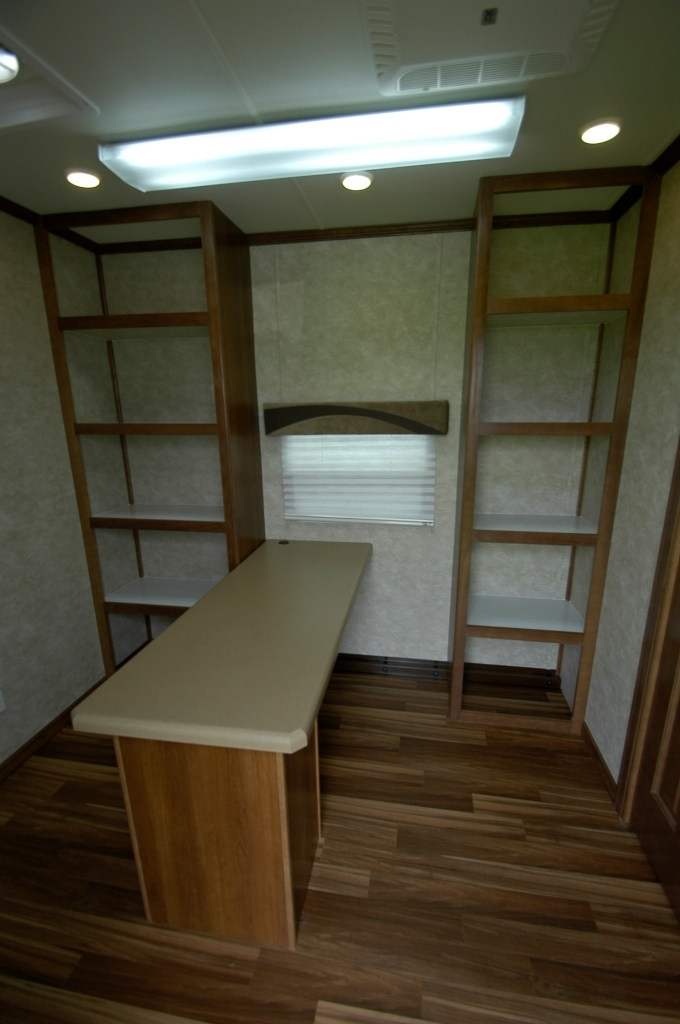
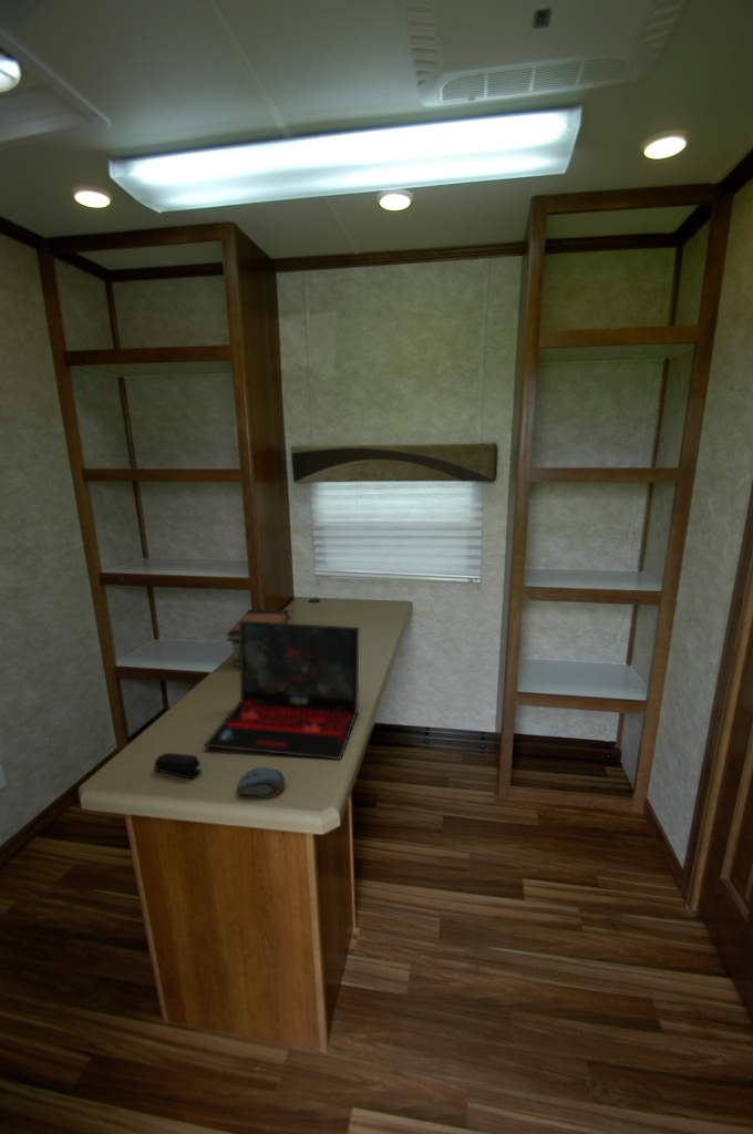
+ laptop (285, 684)
+ book stack (261, 621)
+ stapler (176, 762)
+ computer mouse (260, 780)
